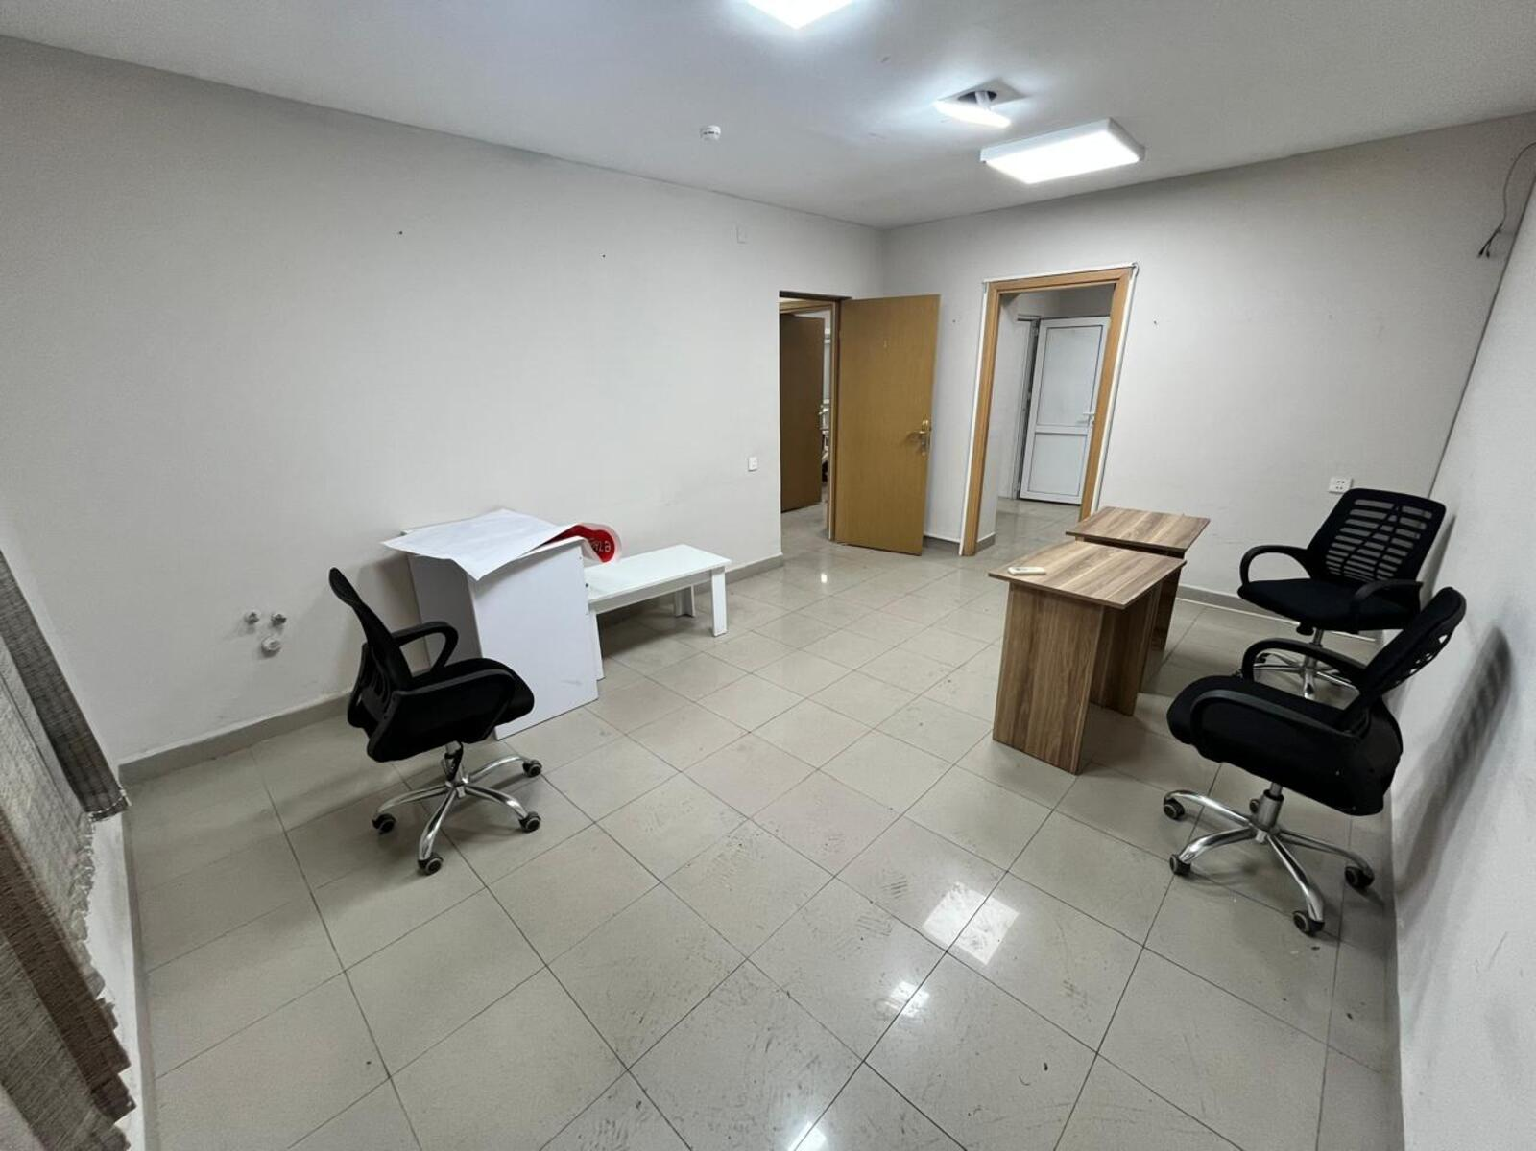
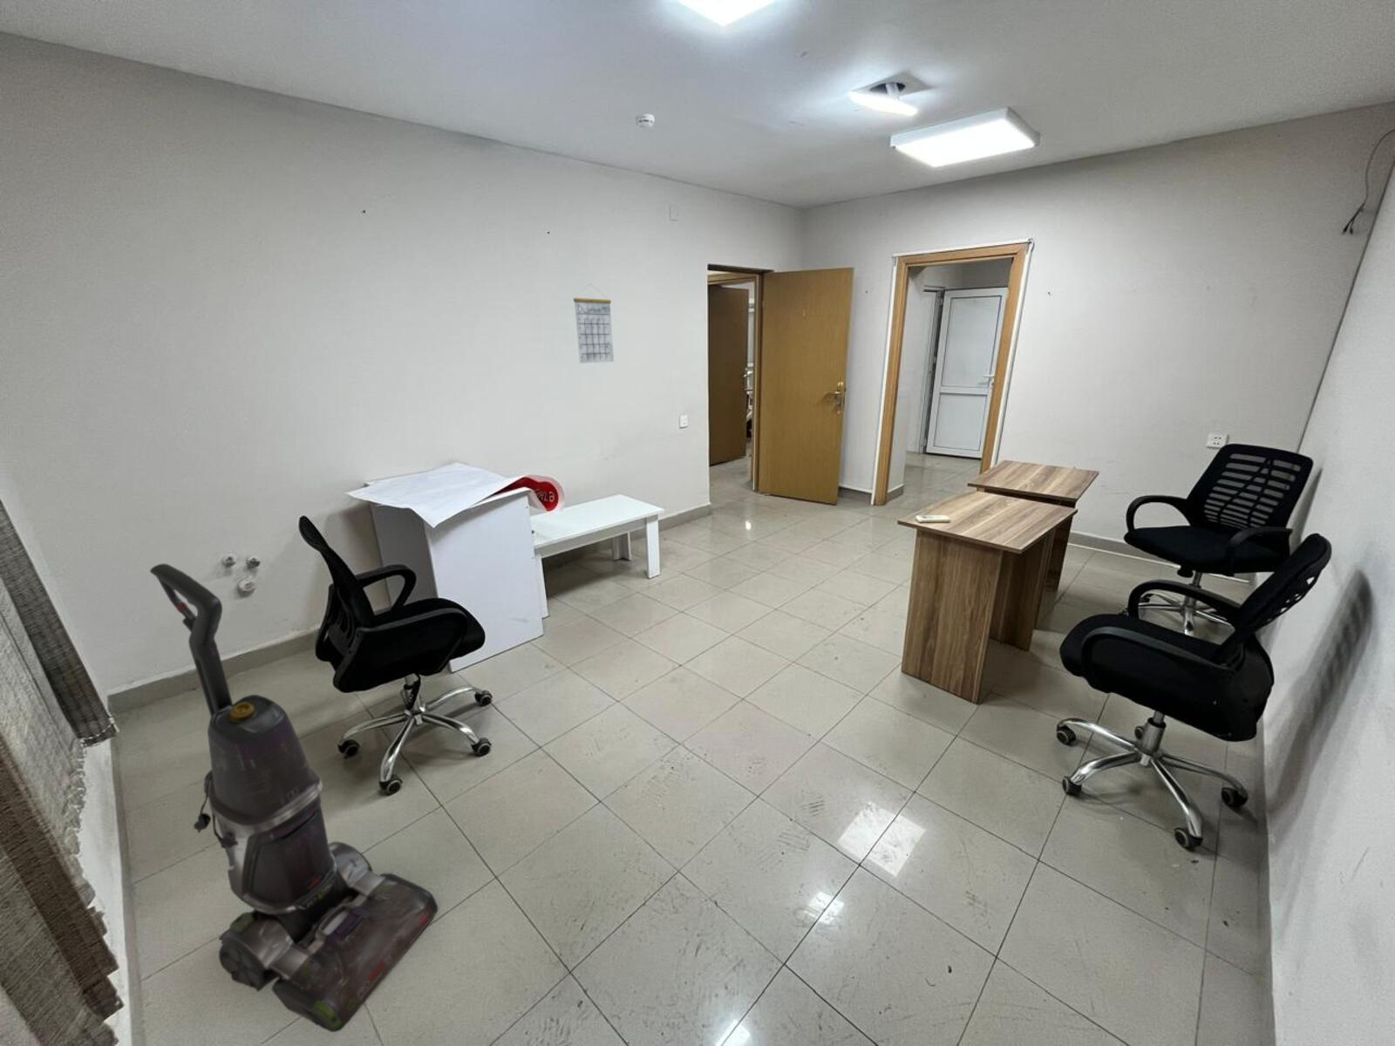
+ vacuum cleaner (288, 781)
+ calendar (594, 323)
